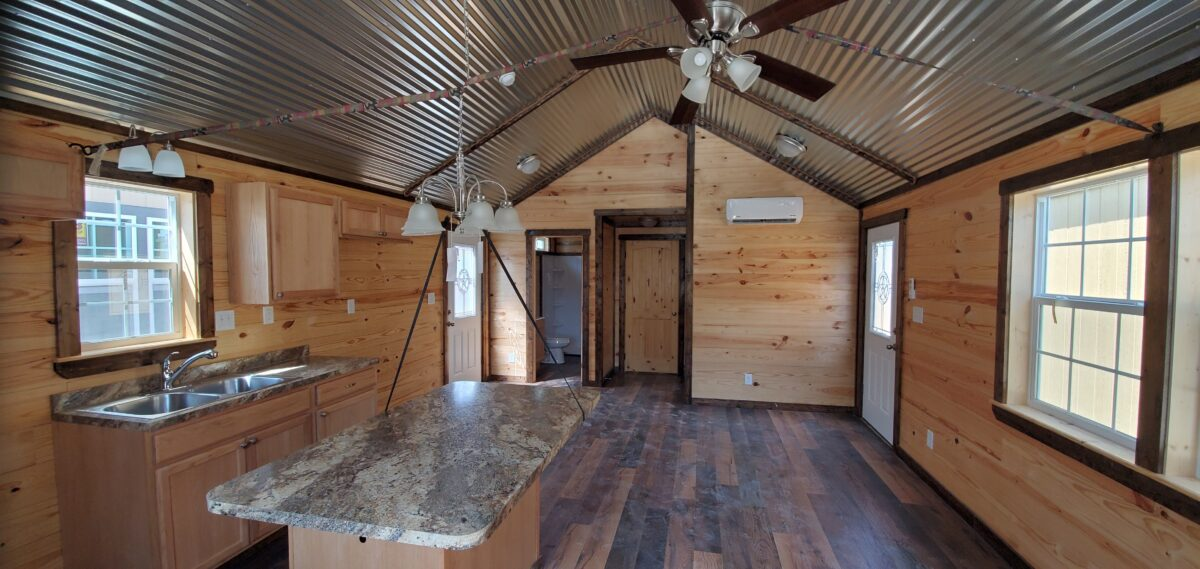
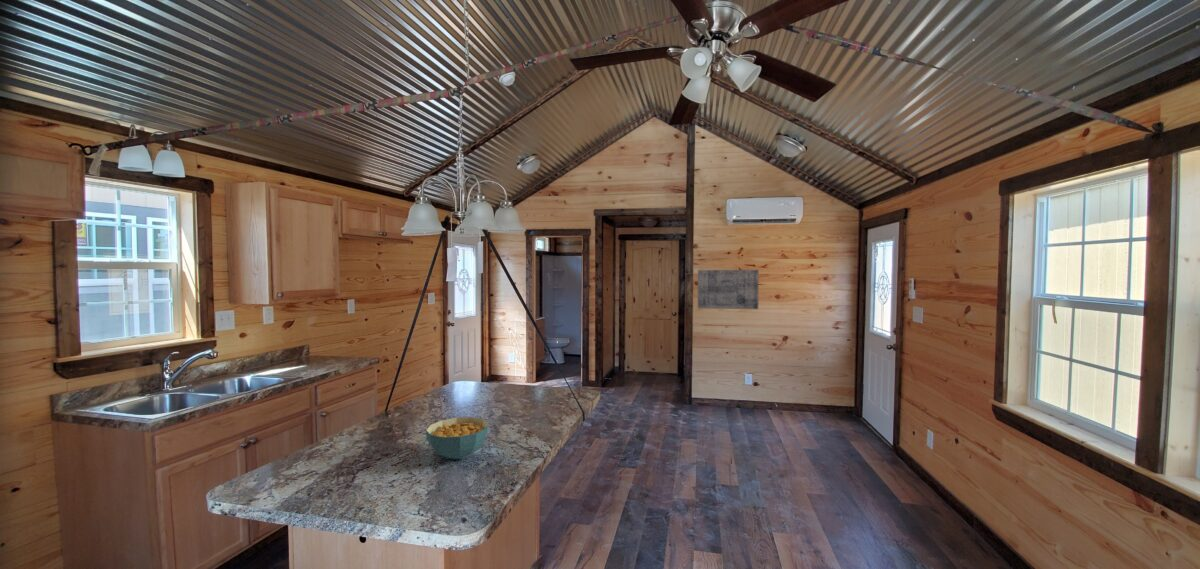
+ wall art (727, 289)
+ cereal bowl (458, 441)
